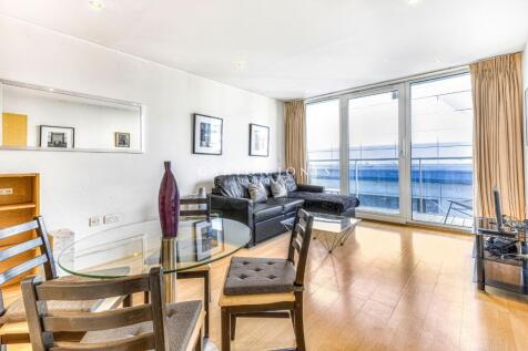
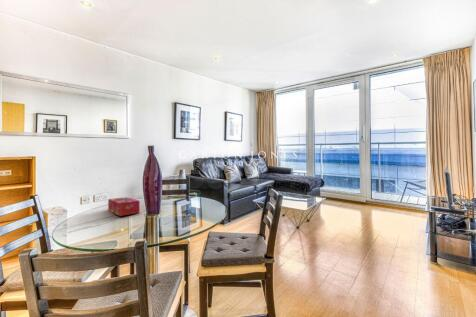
+ tissue box (123, 205)
